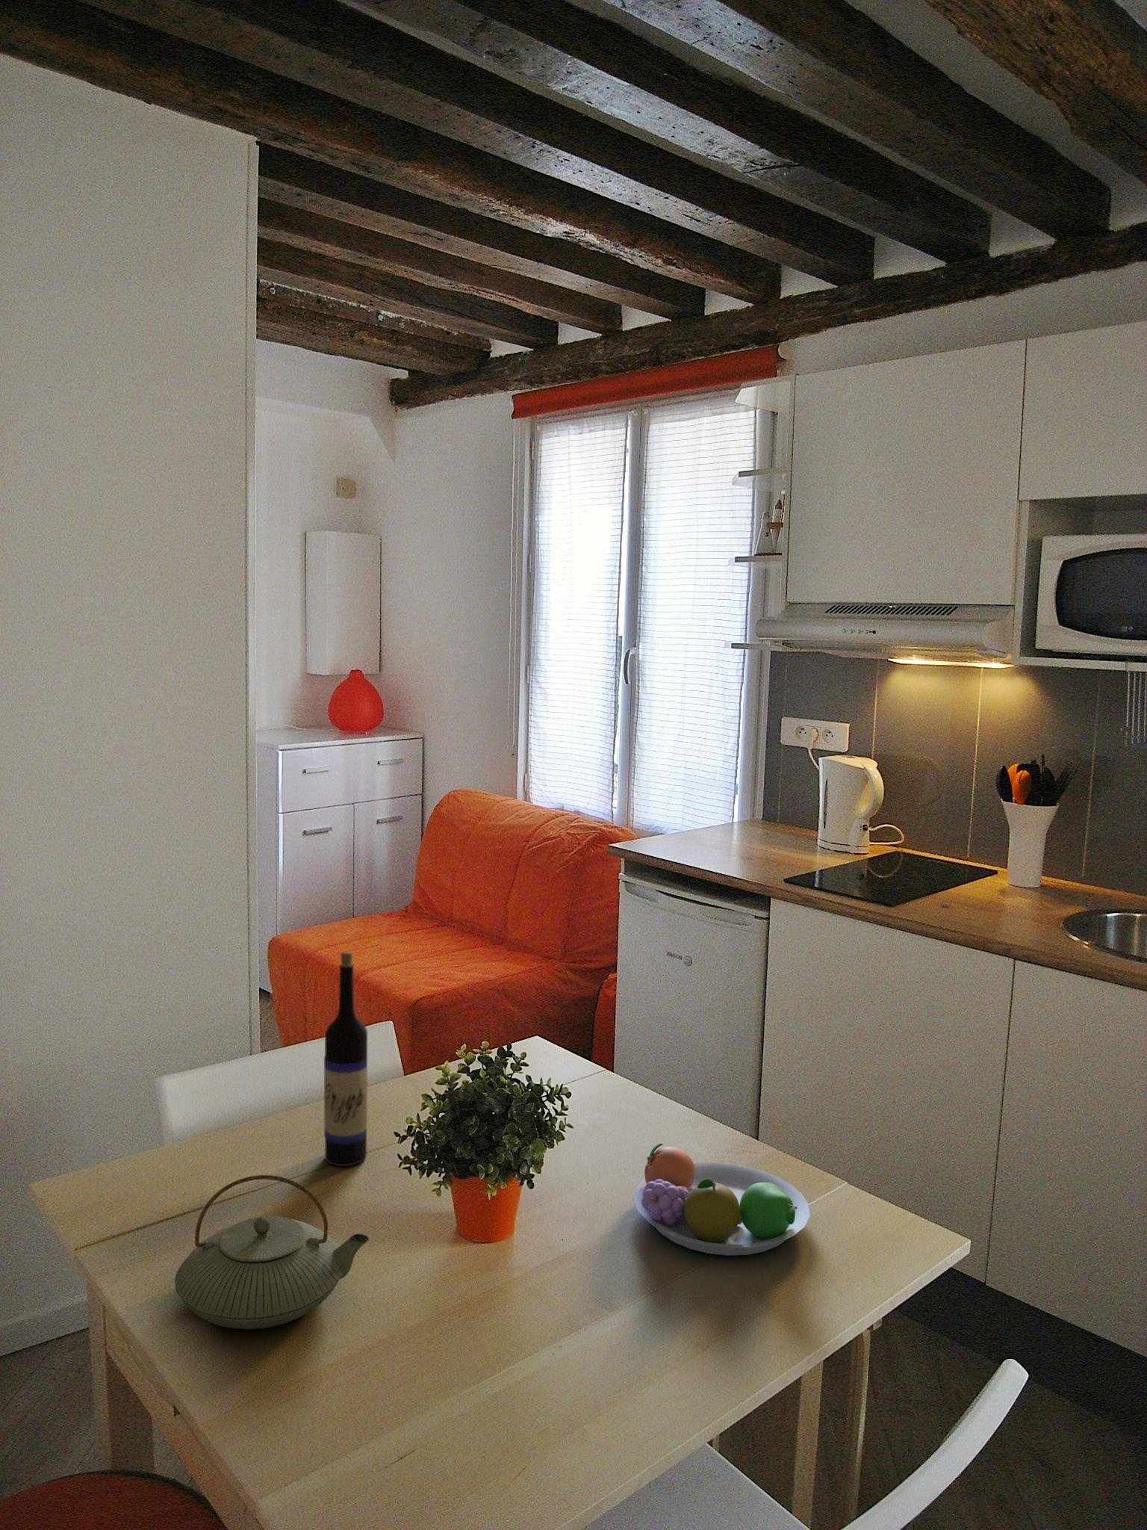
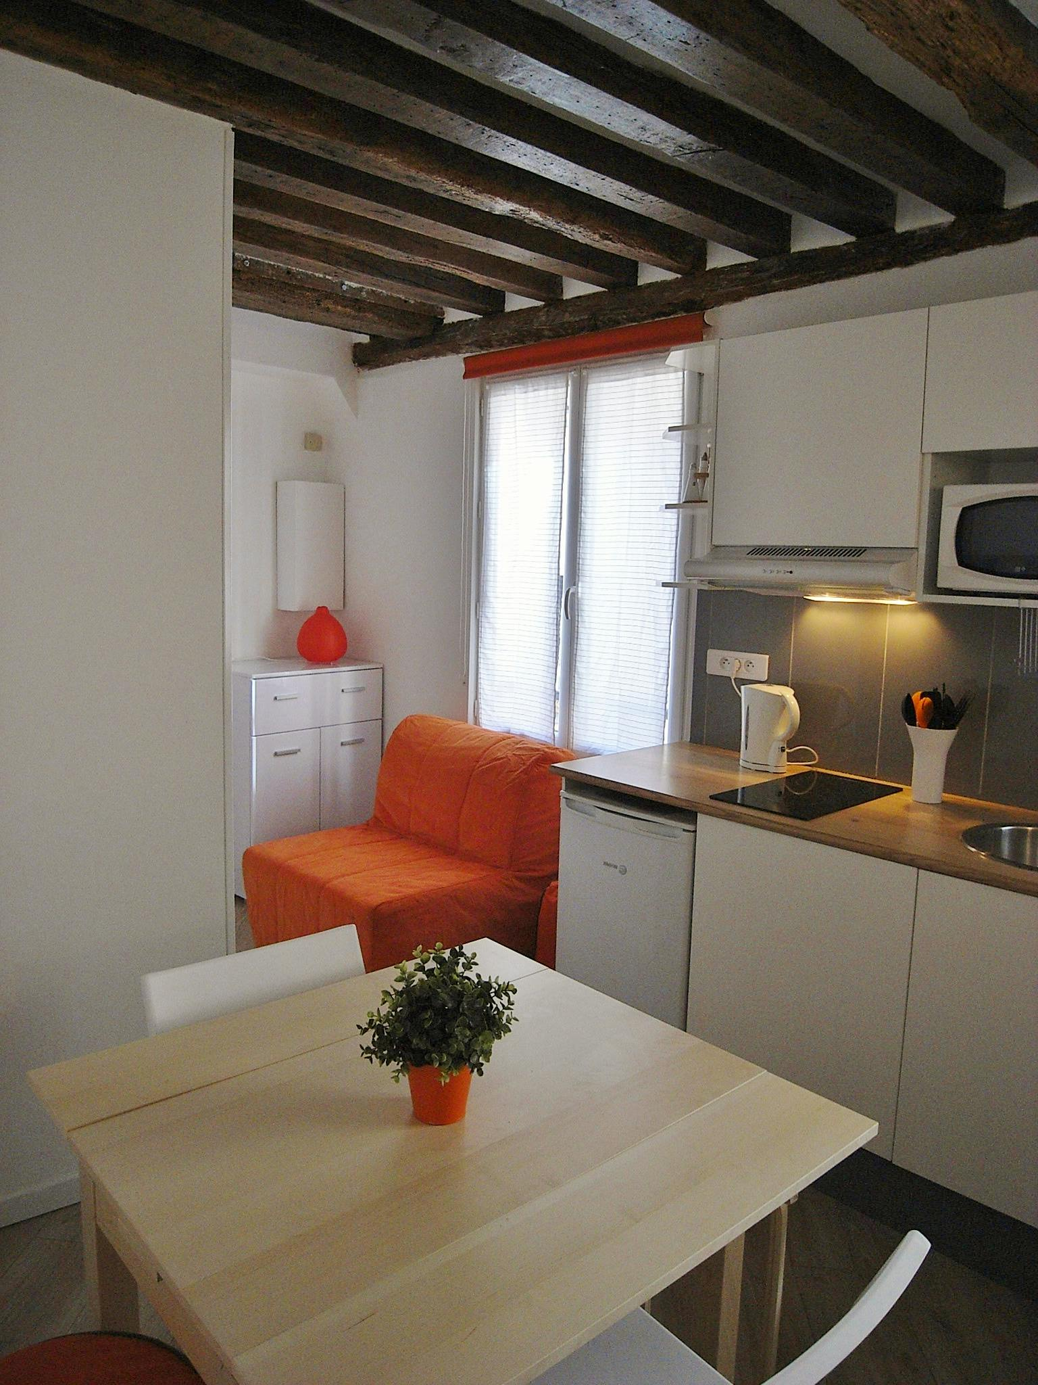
- wine bottle (346, 1055)
- teapot (273, 1235)
- fruit bowl (724, 1189)
